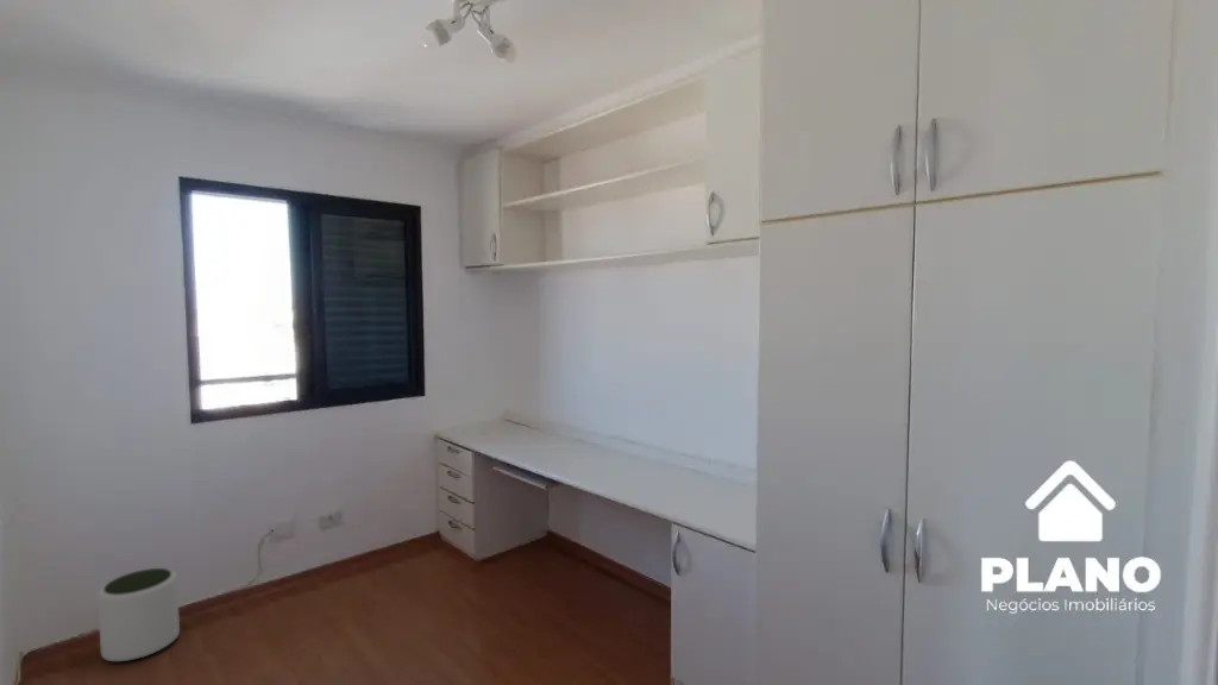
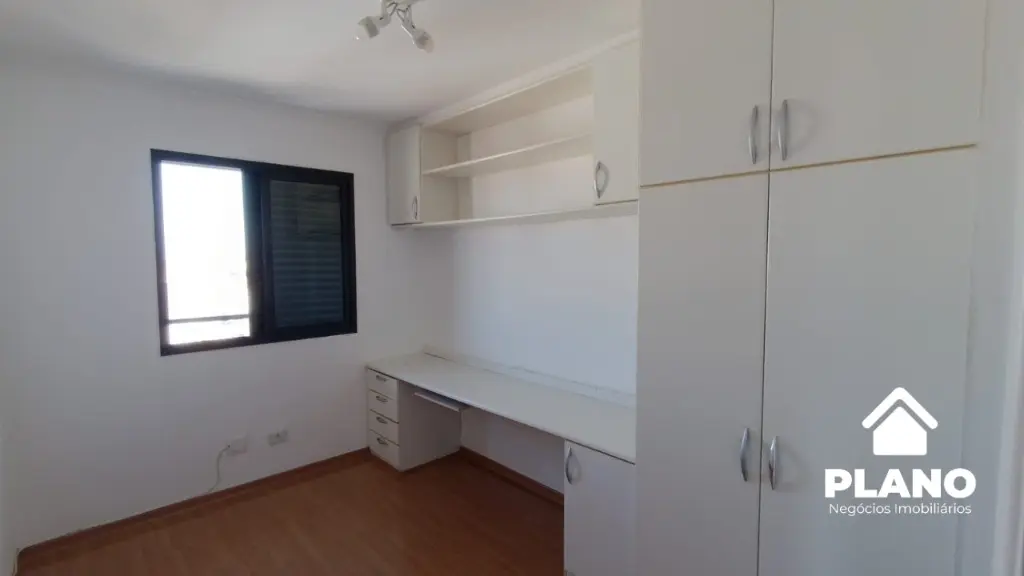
- plant pot (139, 612)
